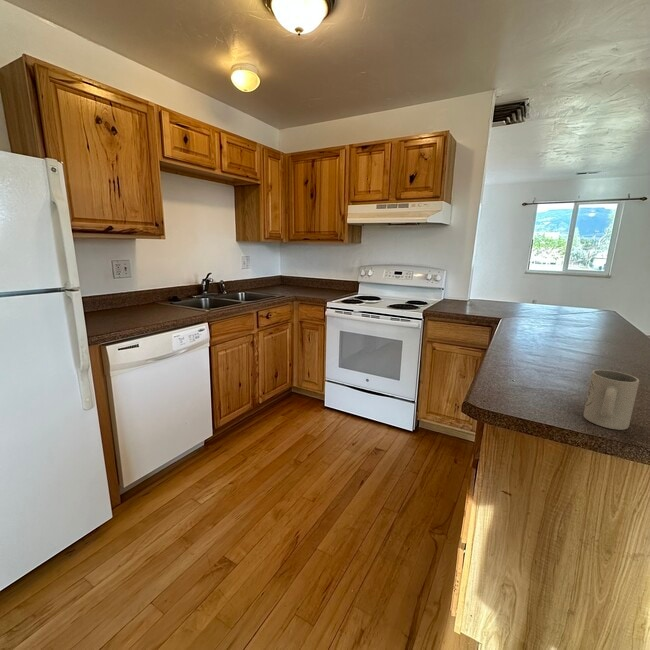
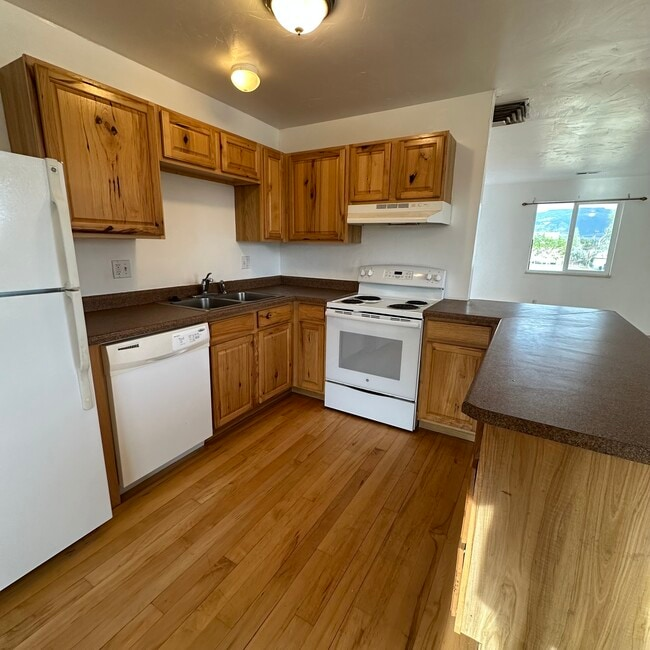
- mug (609, 401)
